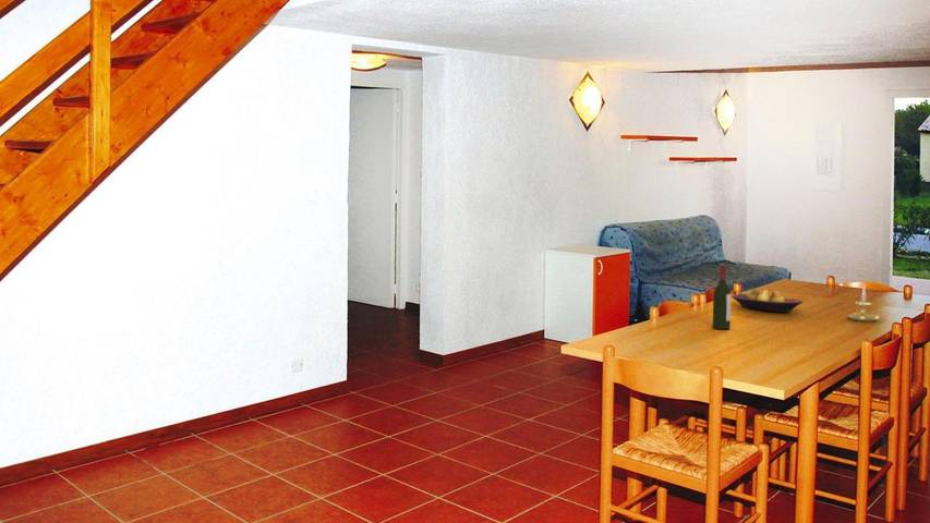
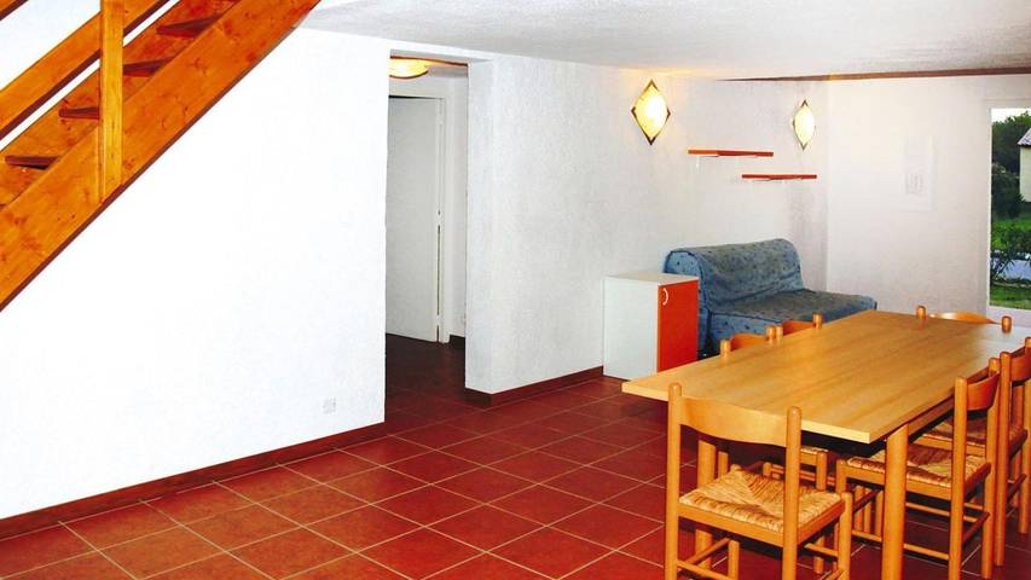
- wine bottle (722, 296)
- fruit bowl (765, 299)
- candle holder (862, 302)
